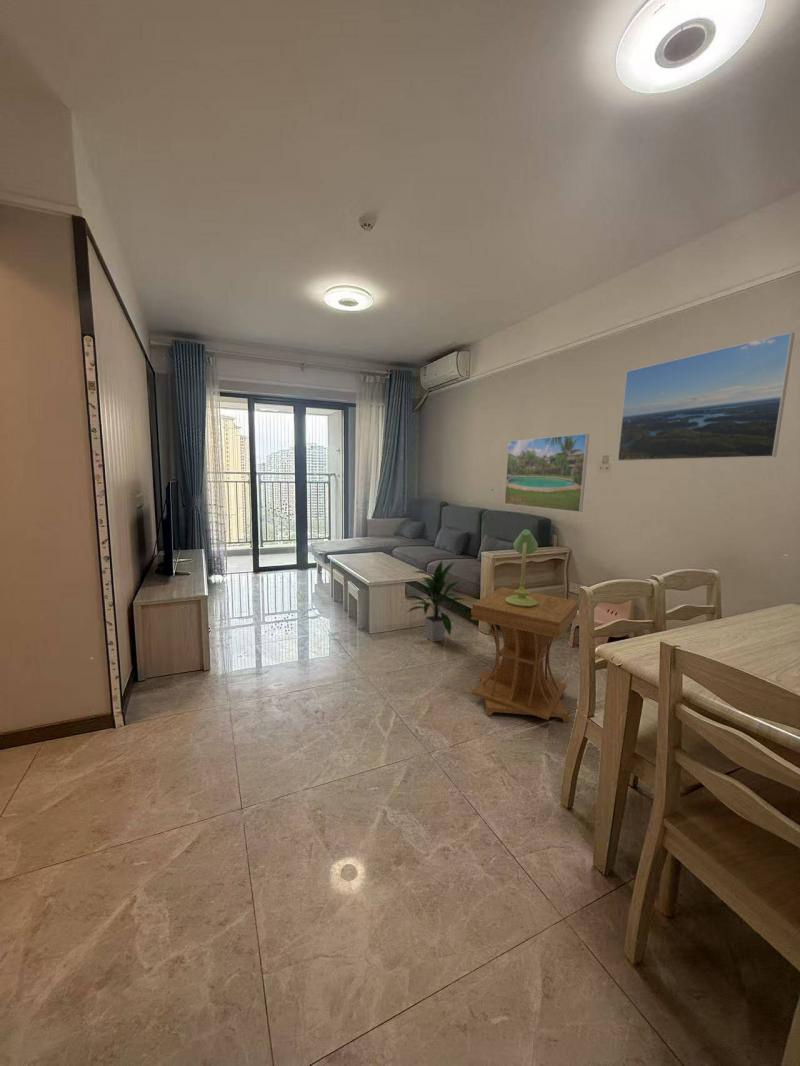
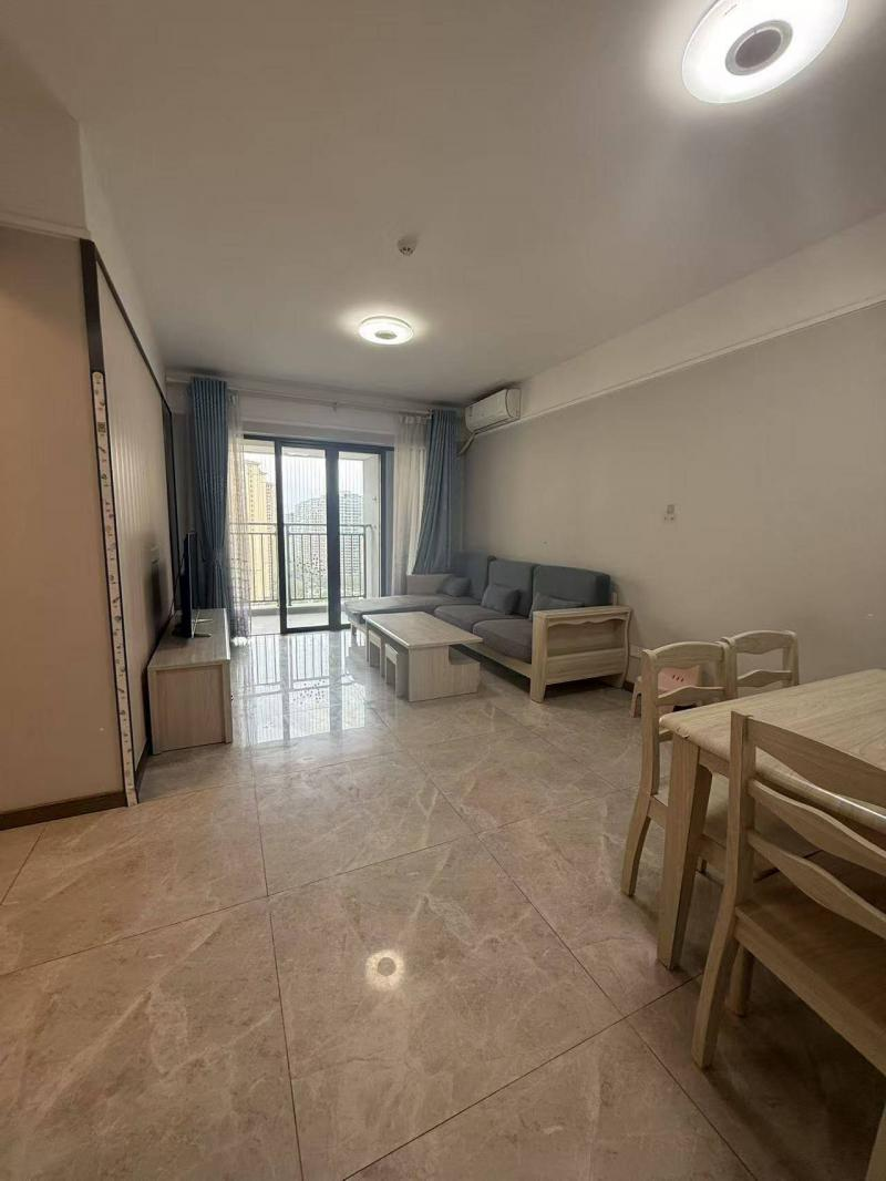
- side table (523, 651)
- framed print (690, 407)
- table lamp (523, 565)
- indoor plant (436, 601)
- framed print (541, 473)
